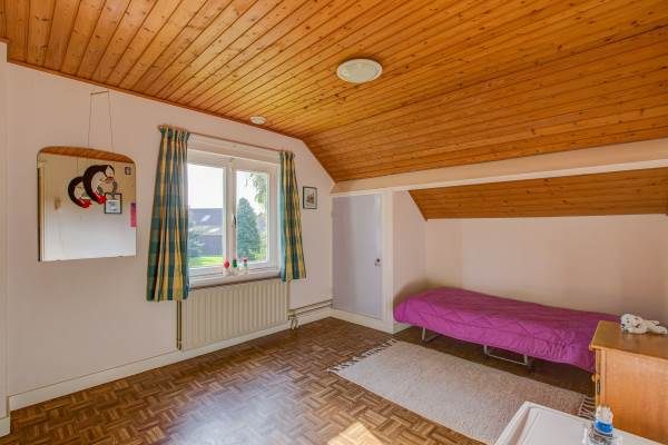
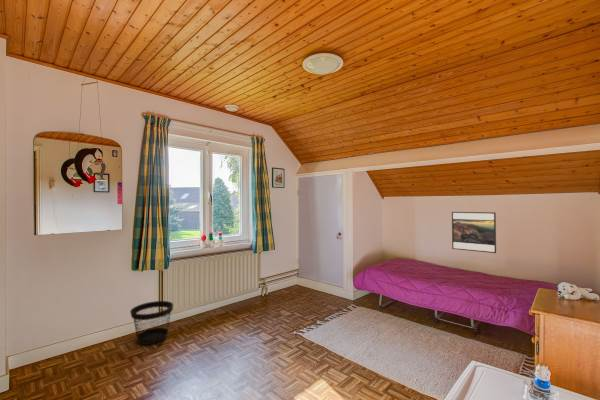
+ wastebasket (152, 323)
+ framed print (472, 231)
